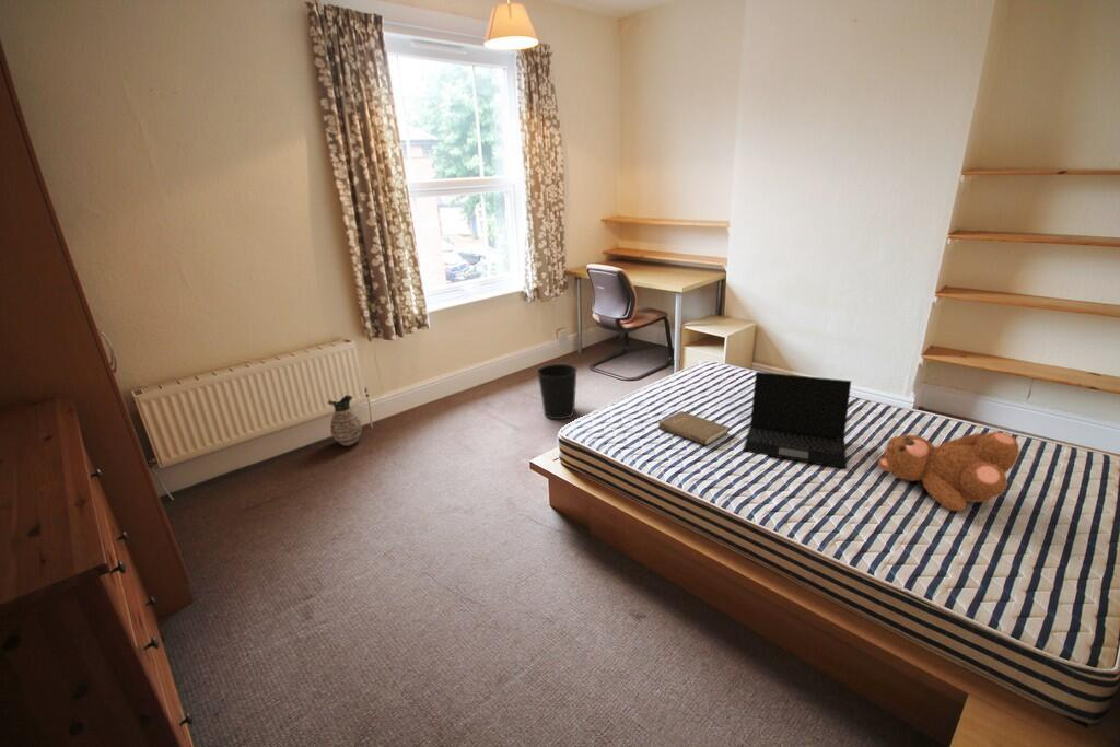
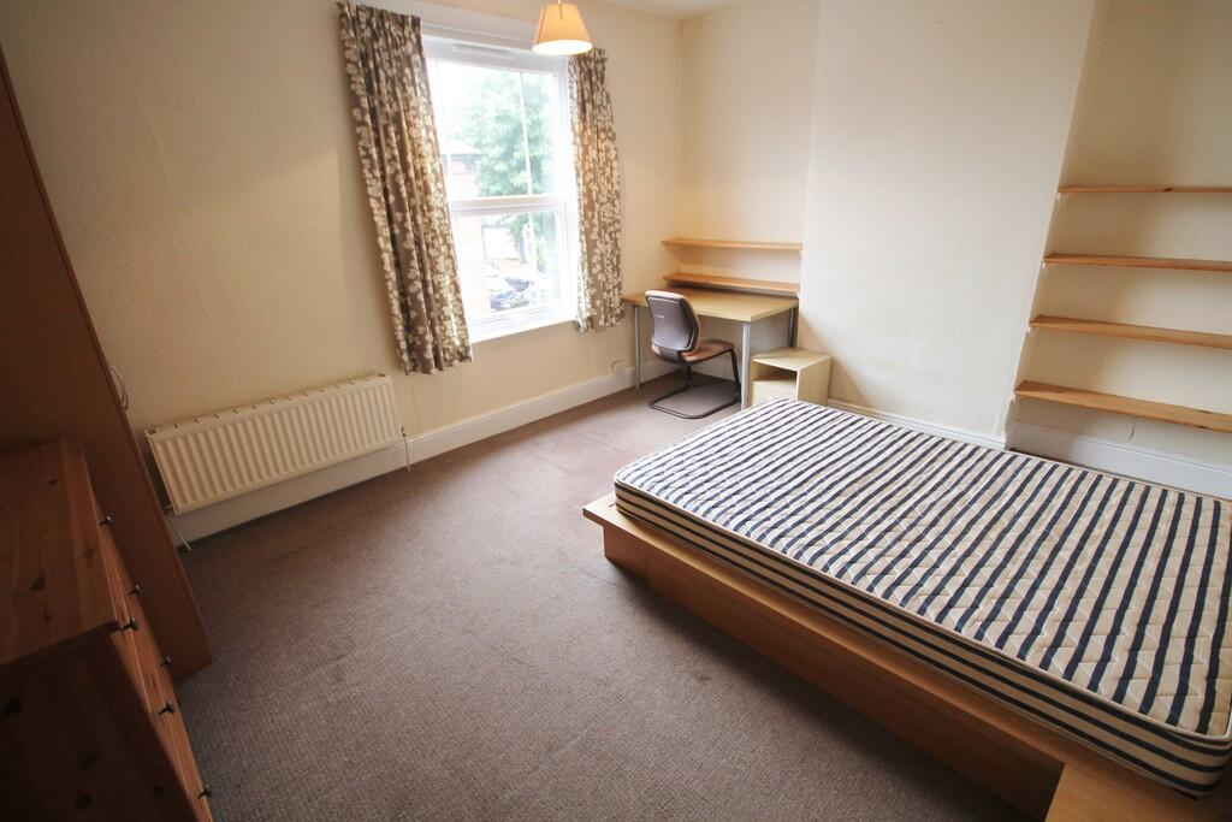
- laptop (797, 416)
- teddy bear (944, 456)
- wastebasket (558, 392)
- book (692, 428)
- ceramic jug (343, 419)
